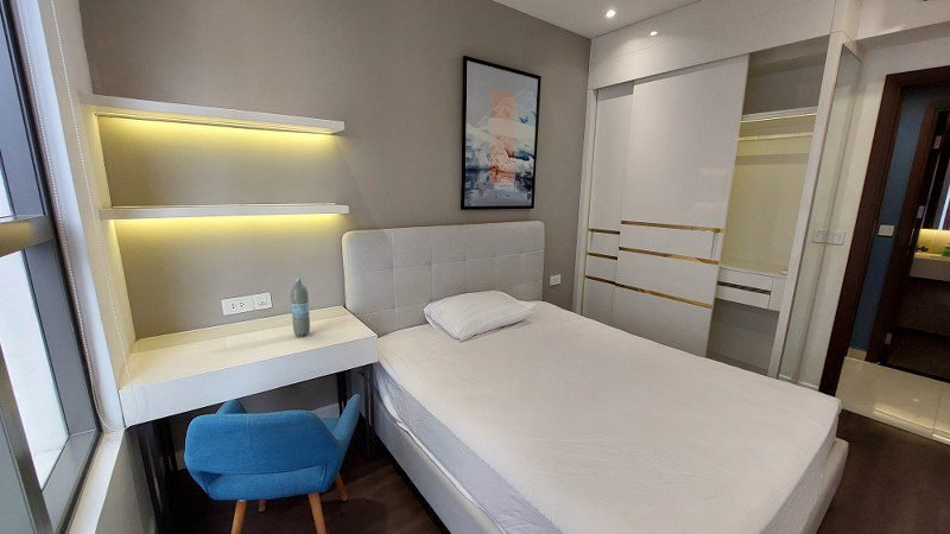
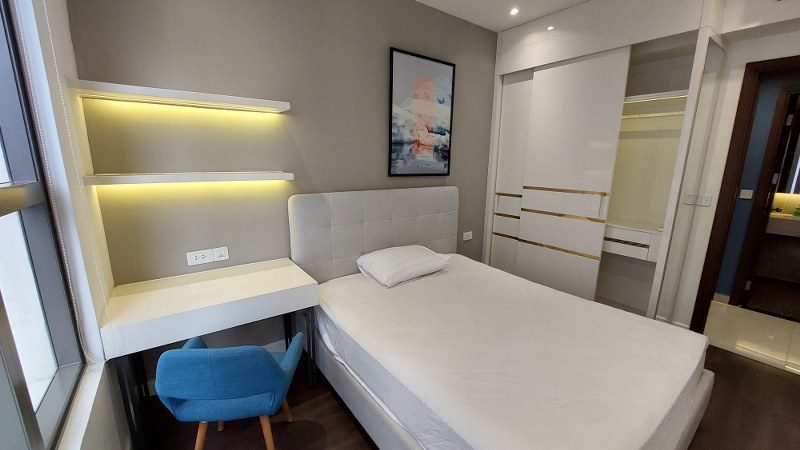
- water bottle (299, 306)
